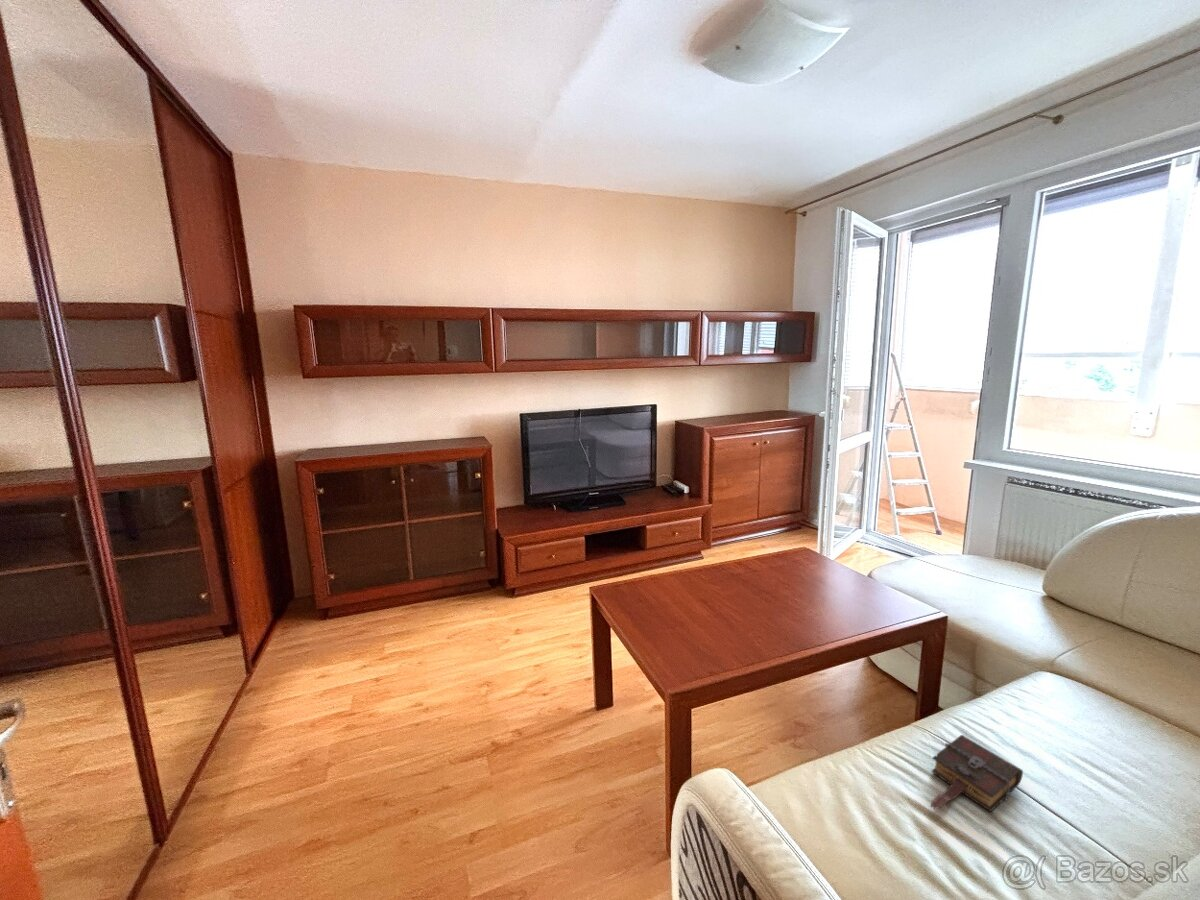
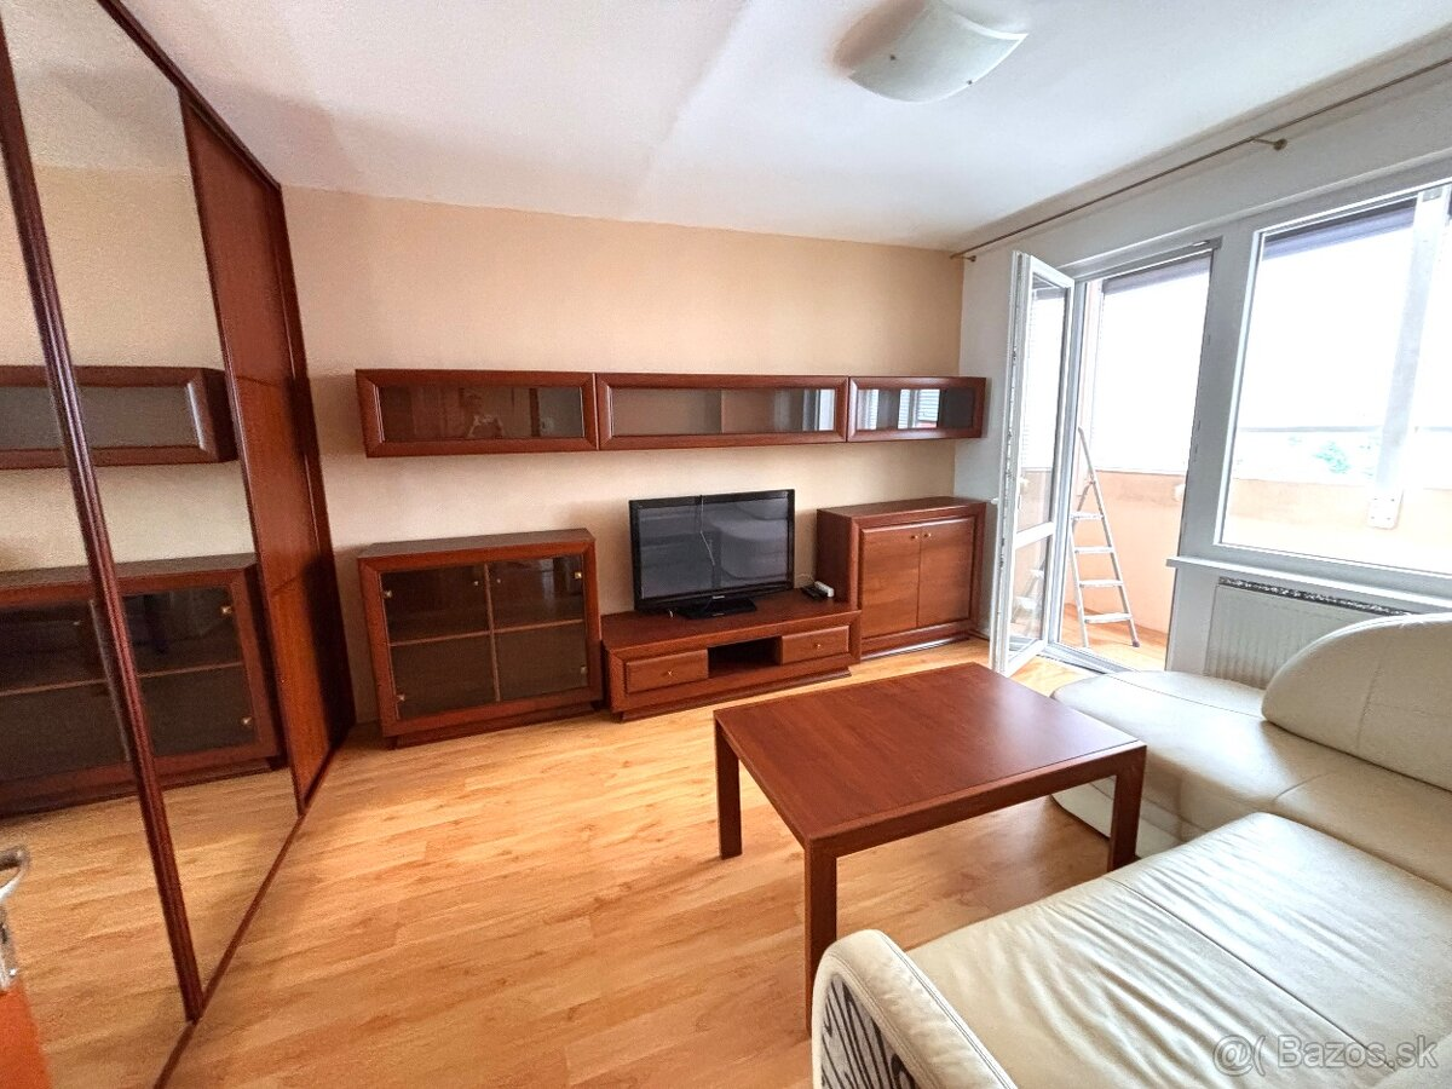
- book (963, 778)
